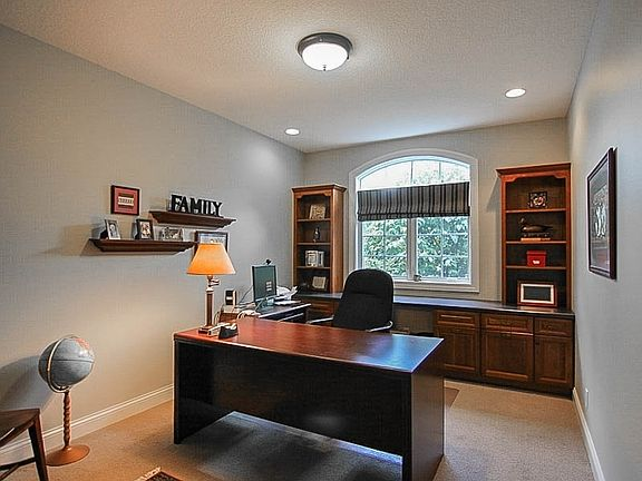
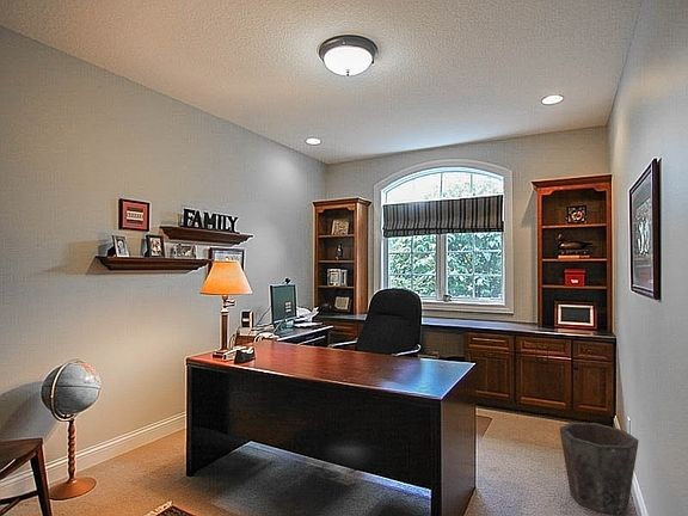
+ waste bin (597, 466)
